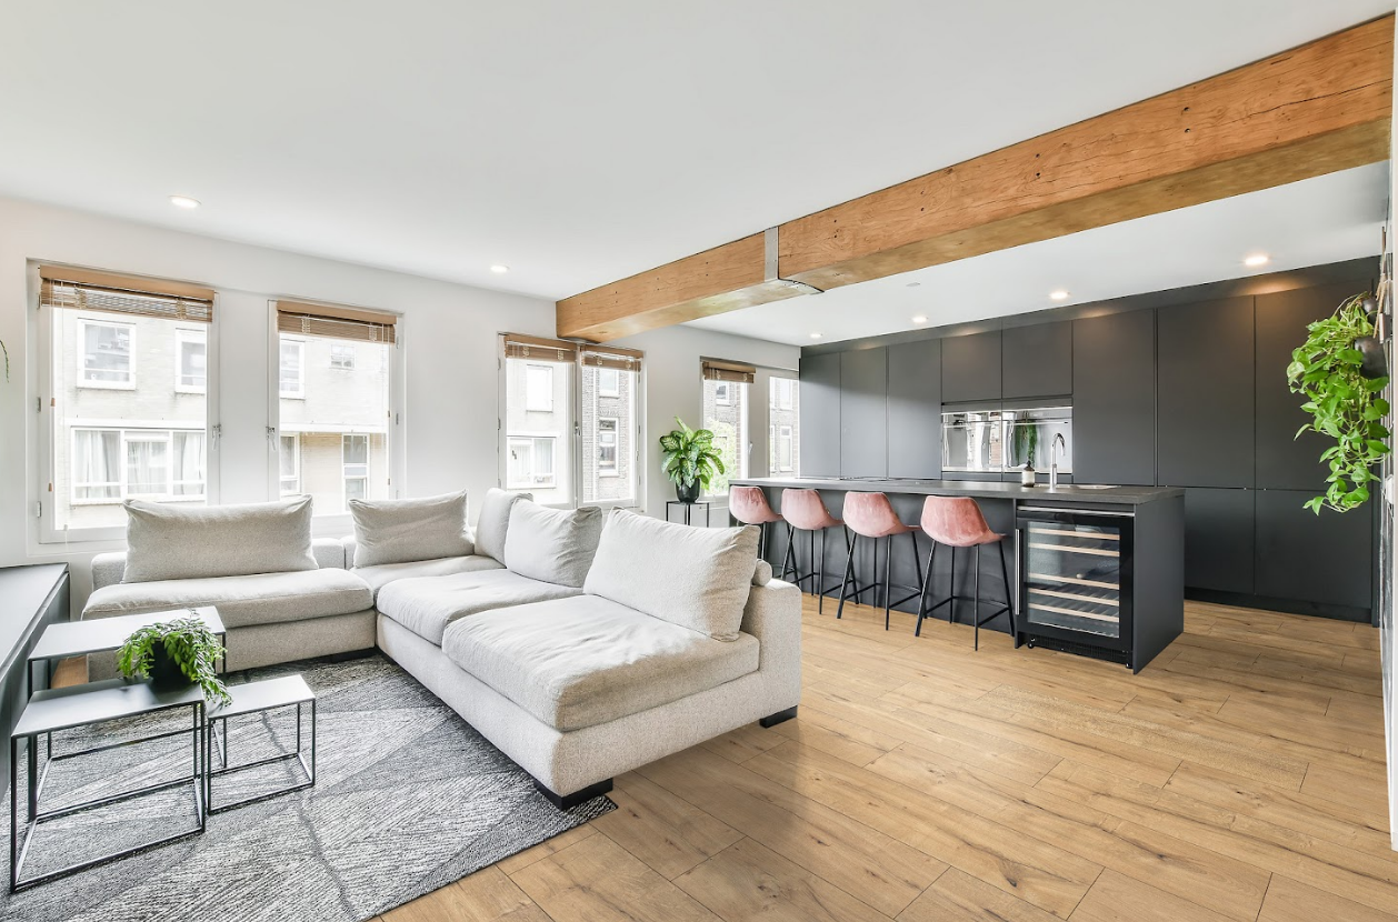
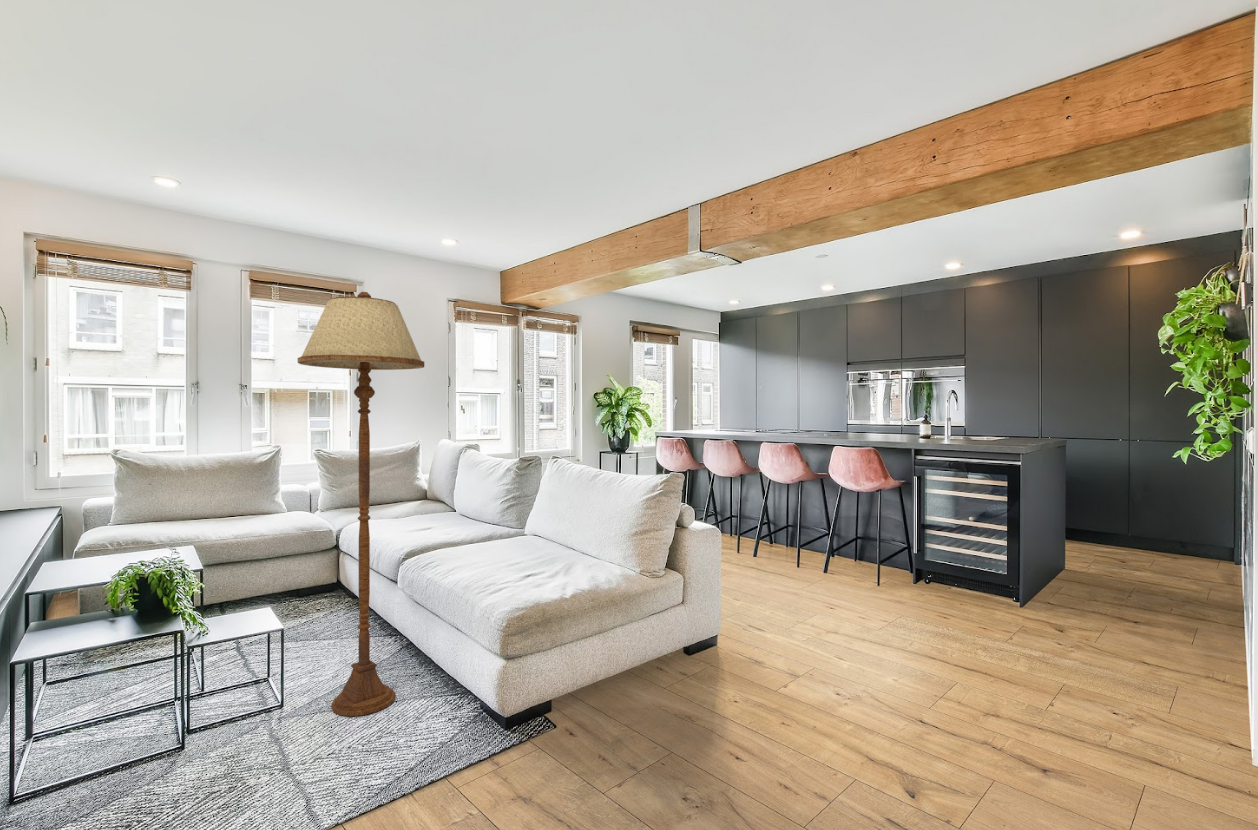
+ floor lamp (363, 496)
